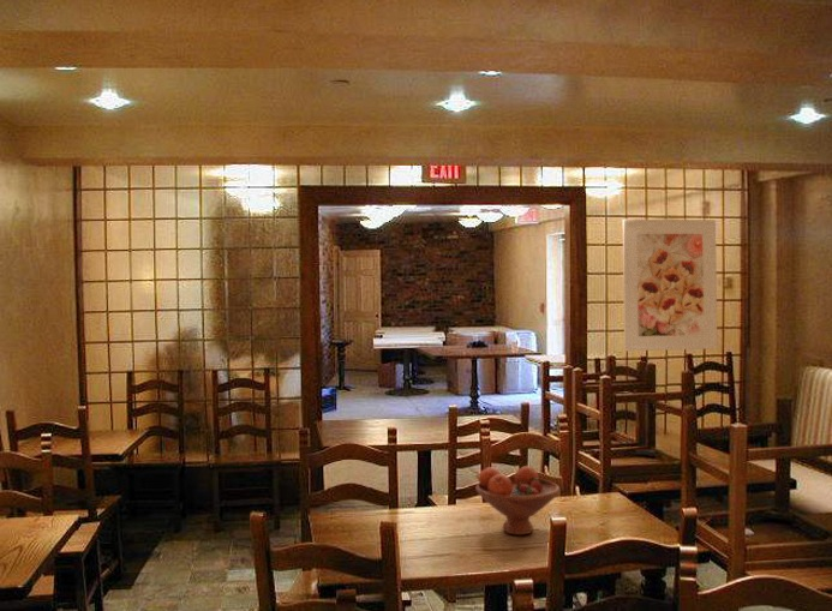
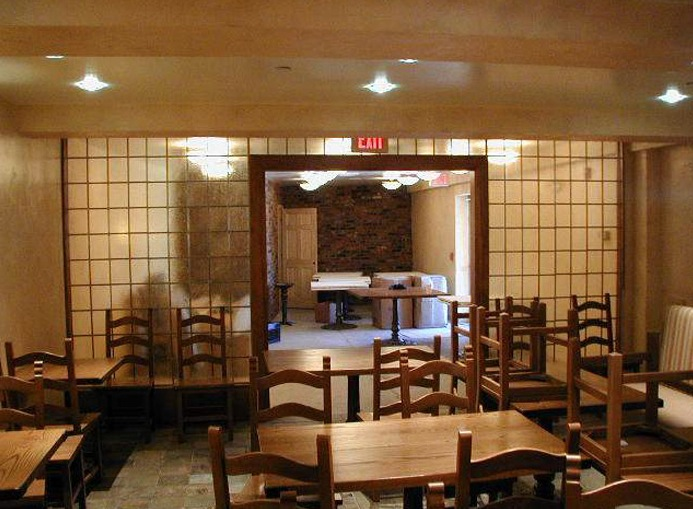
- fruit bowl (517, 499)
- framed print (670, 284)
